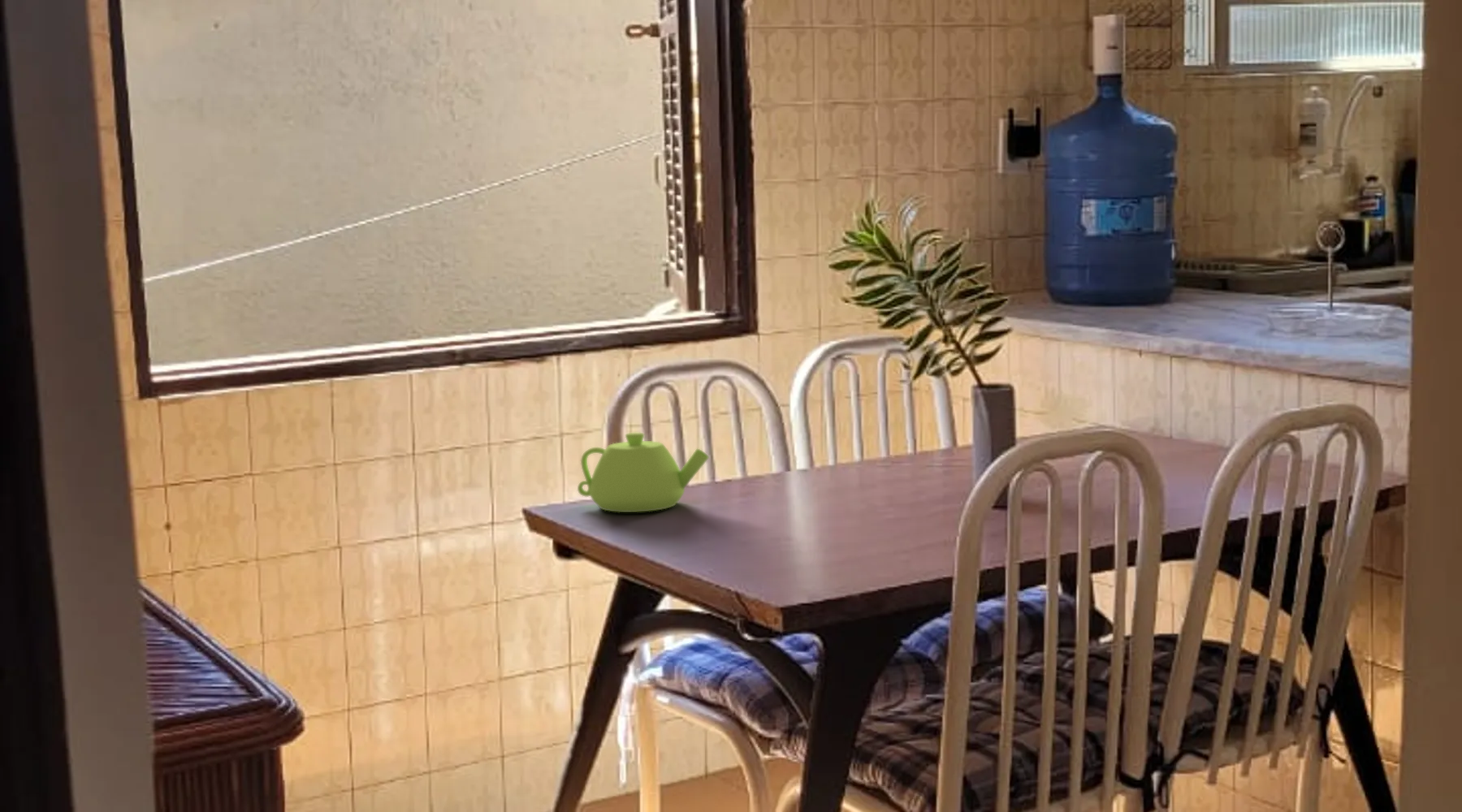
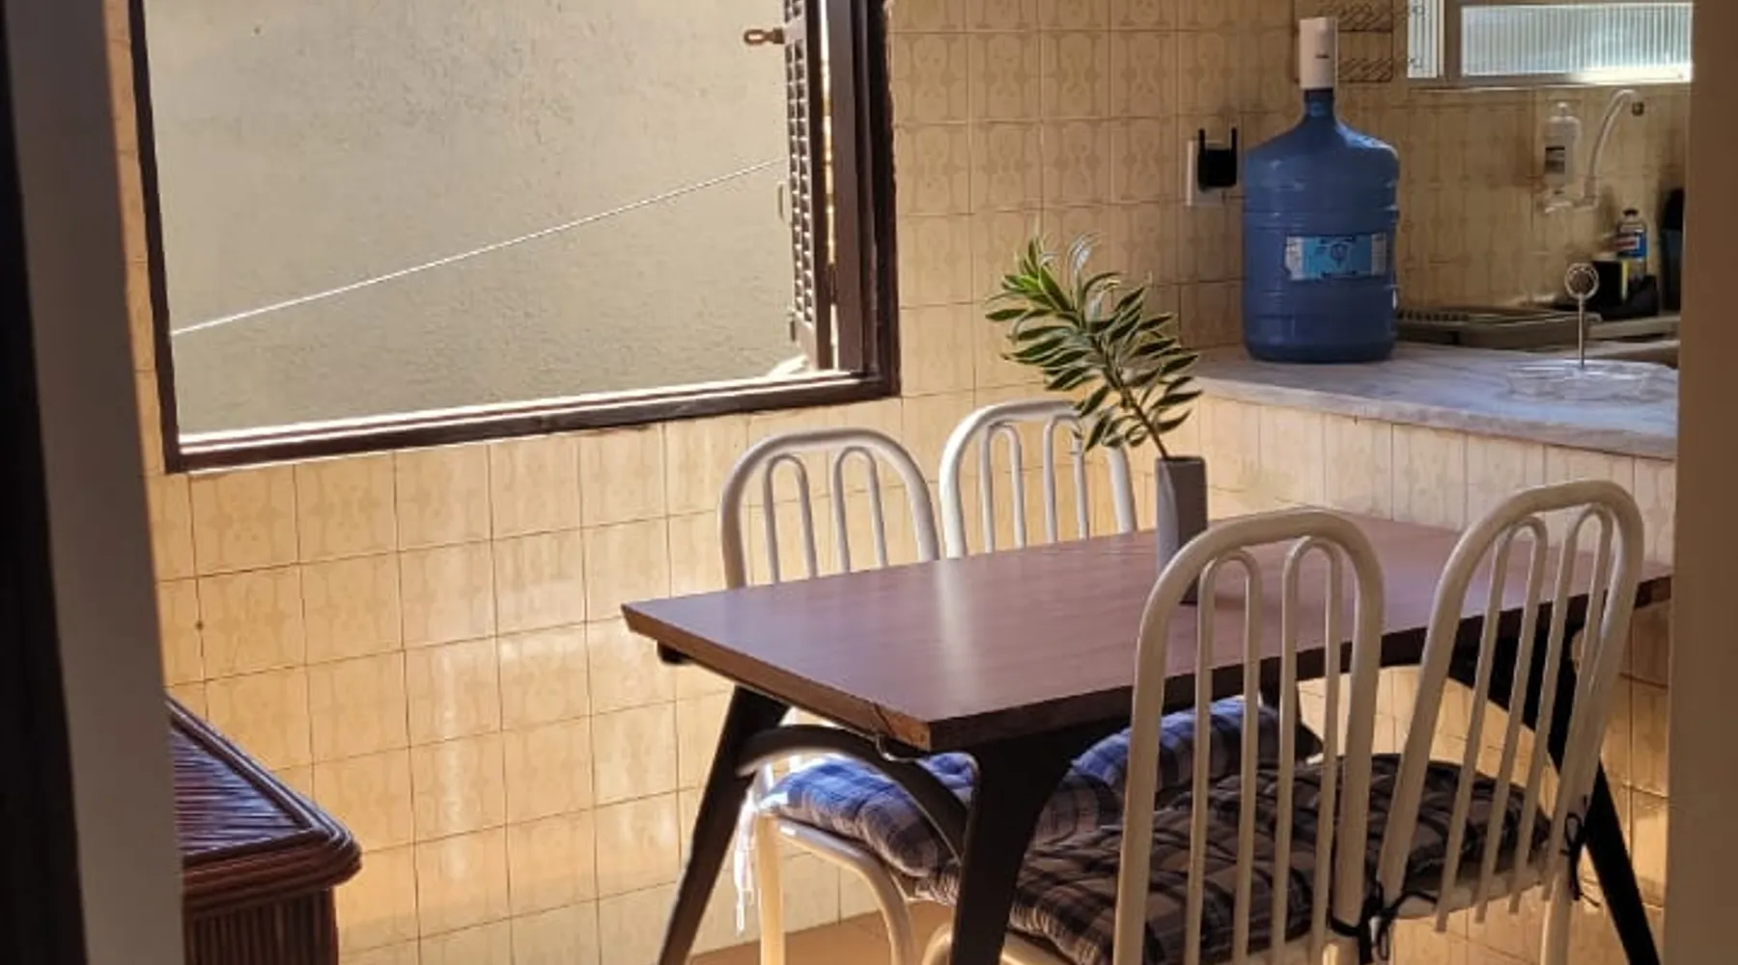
- teapot (642, 469)
